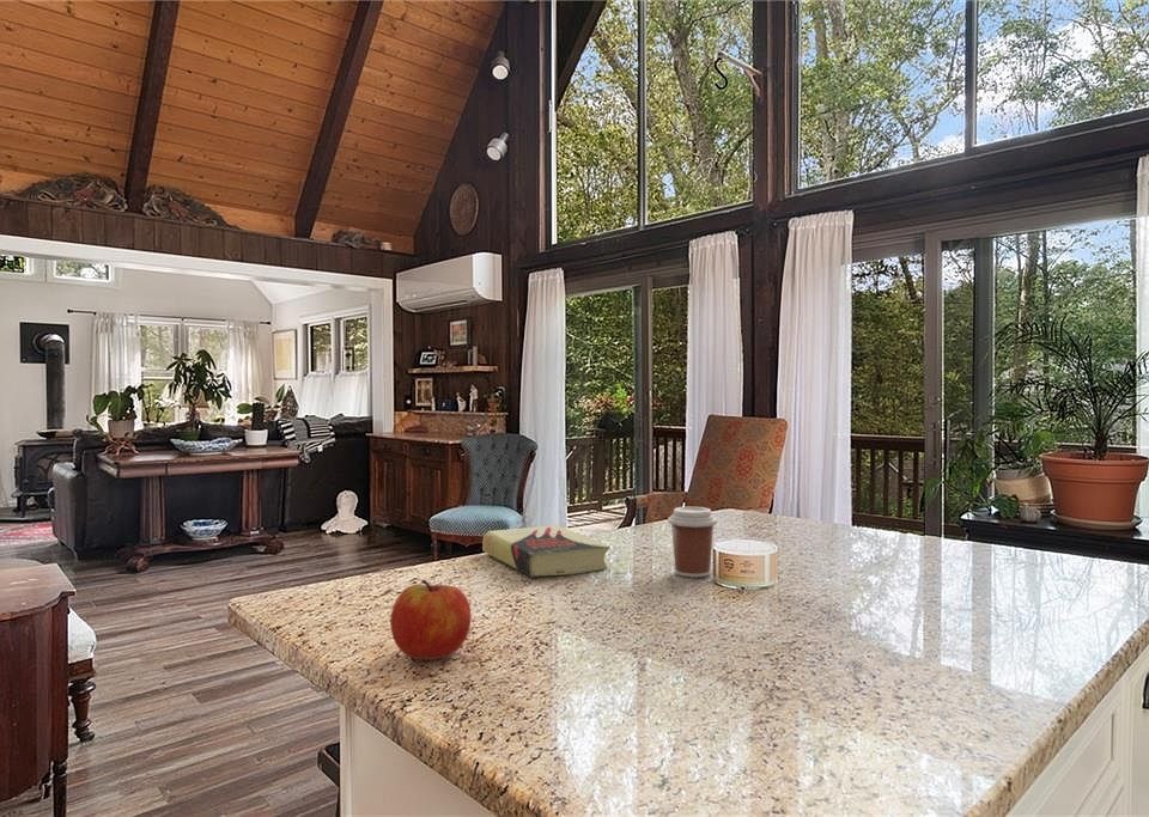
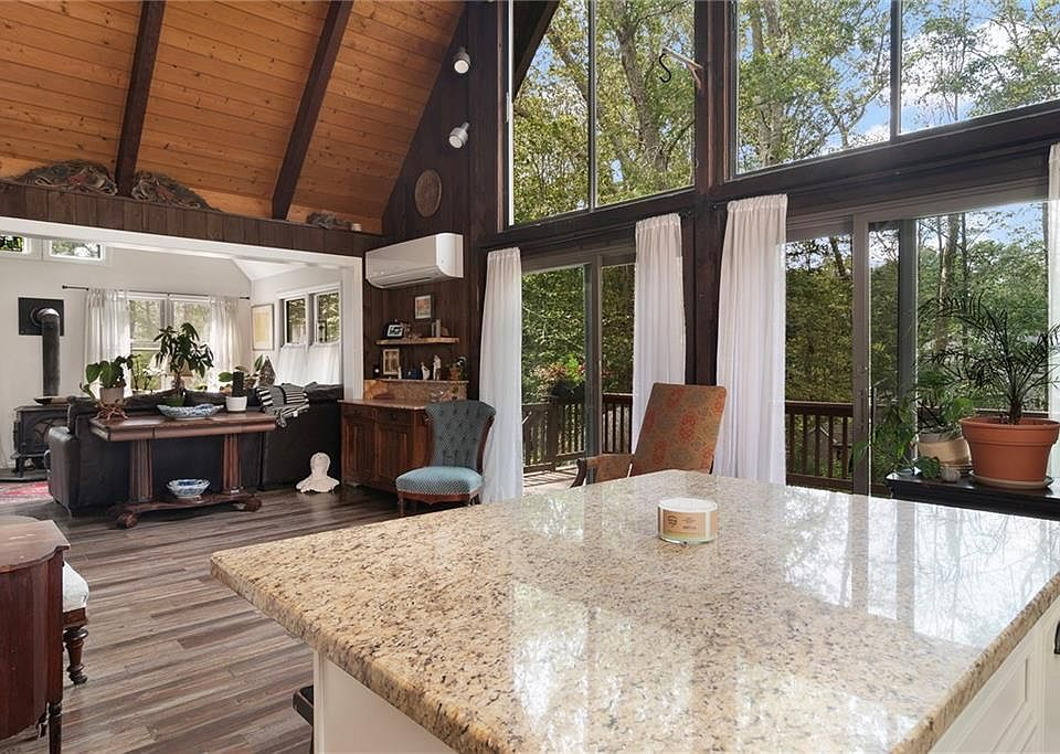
- apple (431, 615)
- book (543, 548)
- coffee cup (692, 541)
